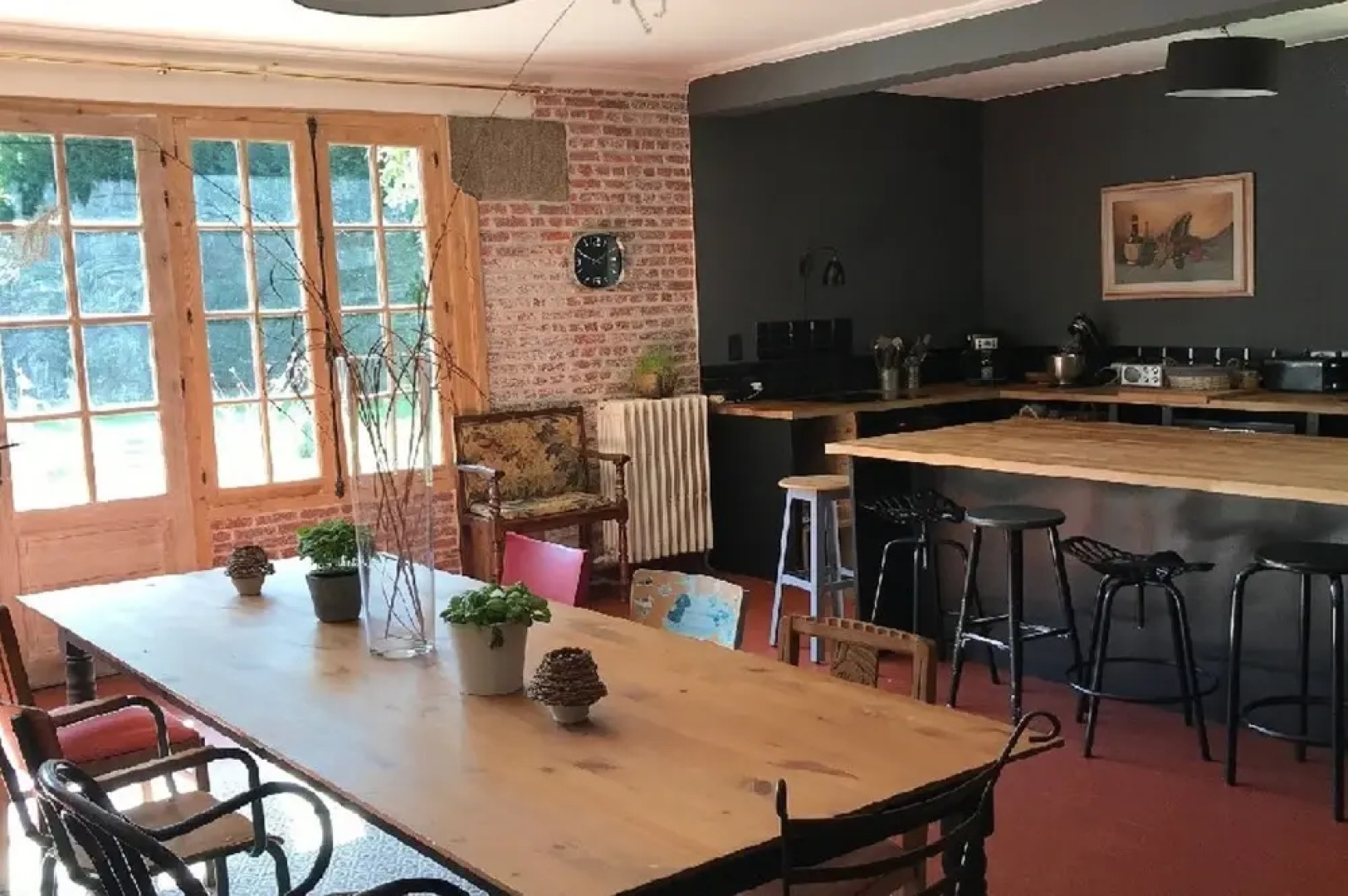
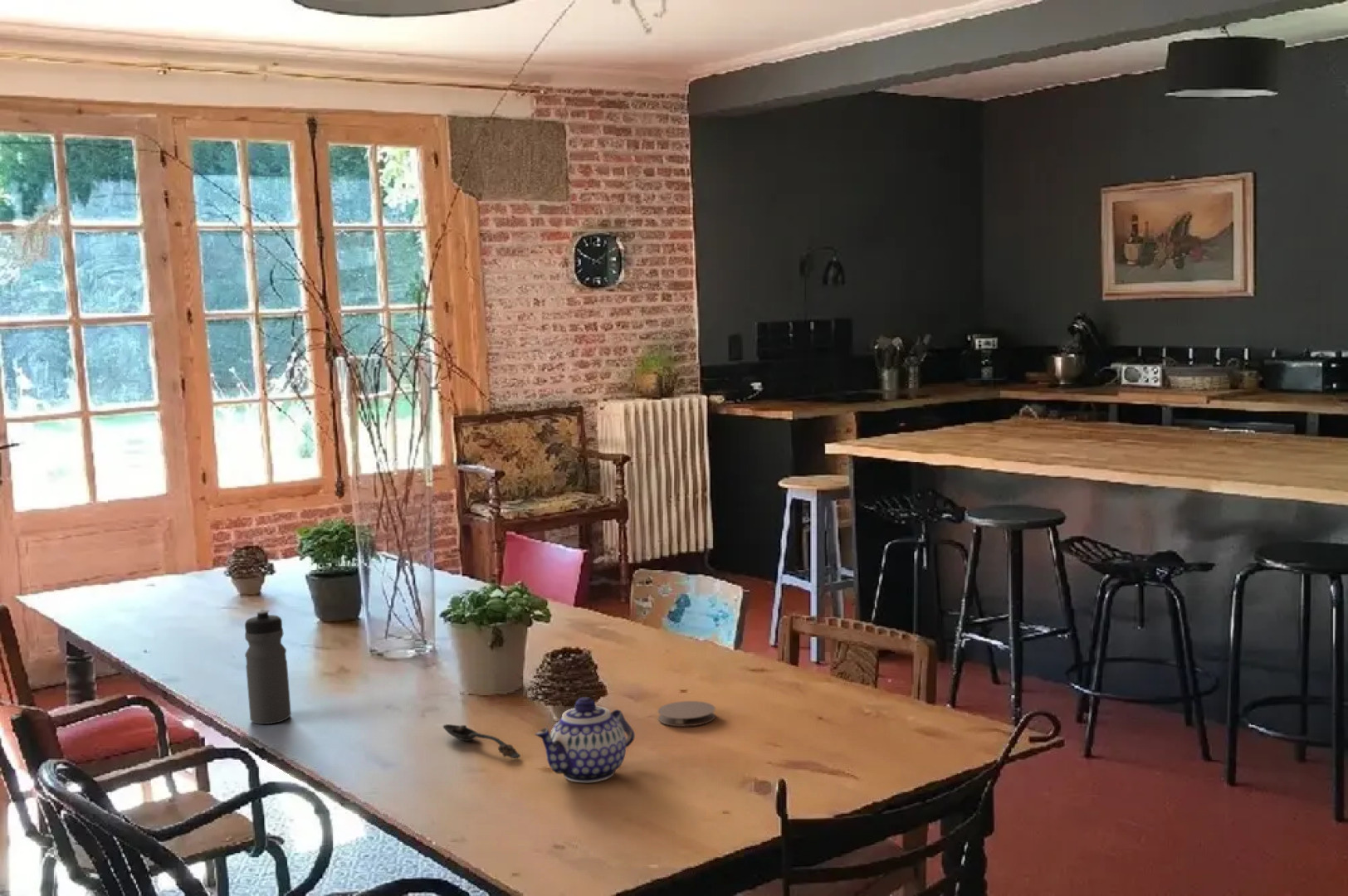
+ coaster (686, 713)
+ water bottle (266, 665)
+ spoon (479, 737)
+ teapot (586, 736)
